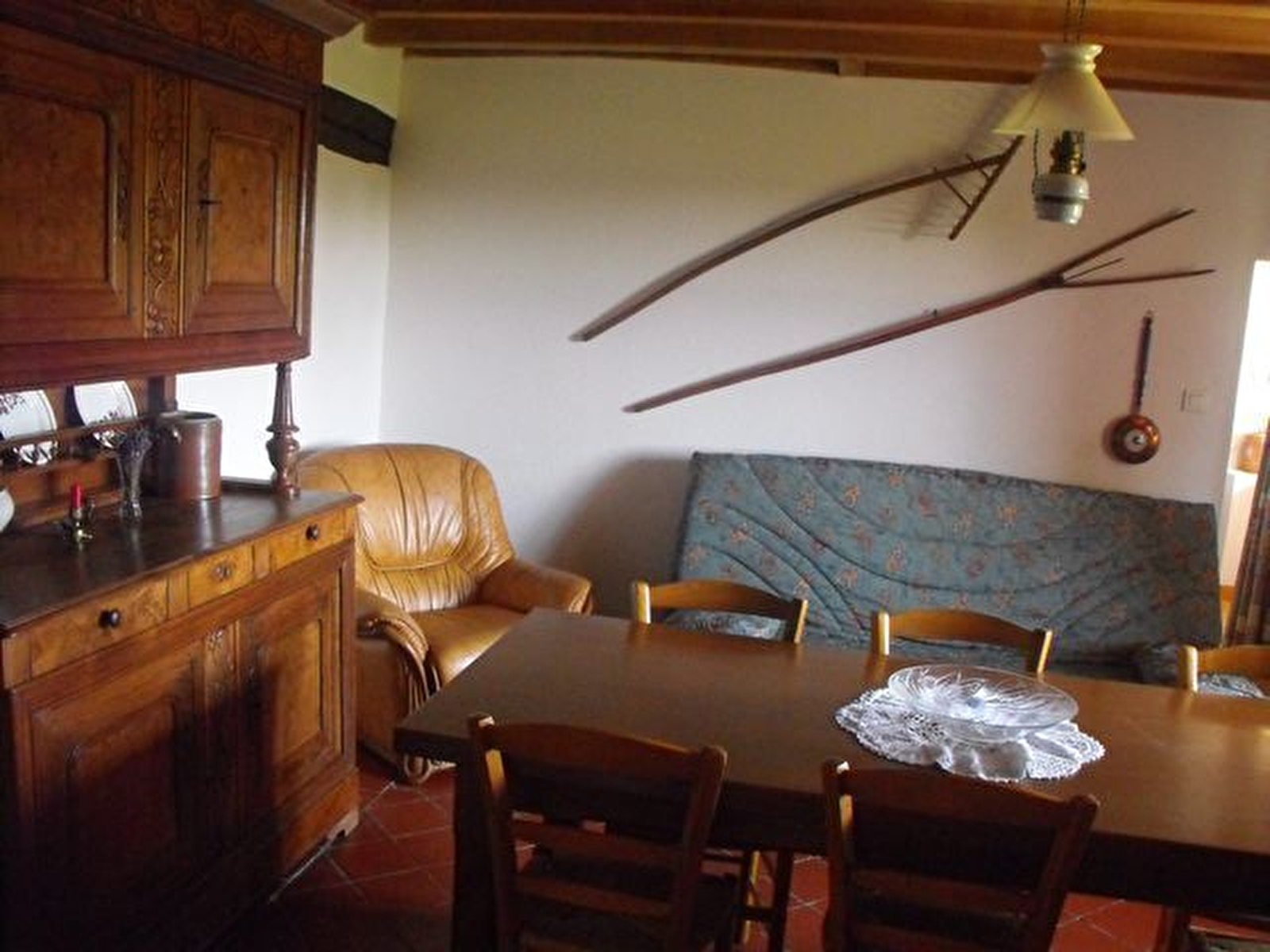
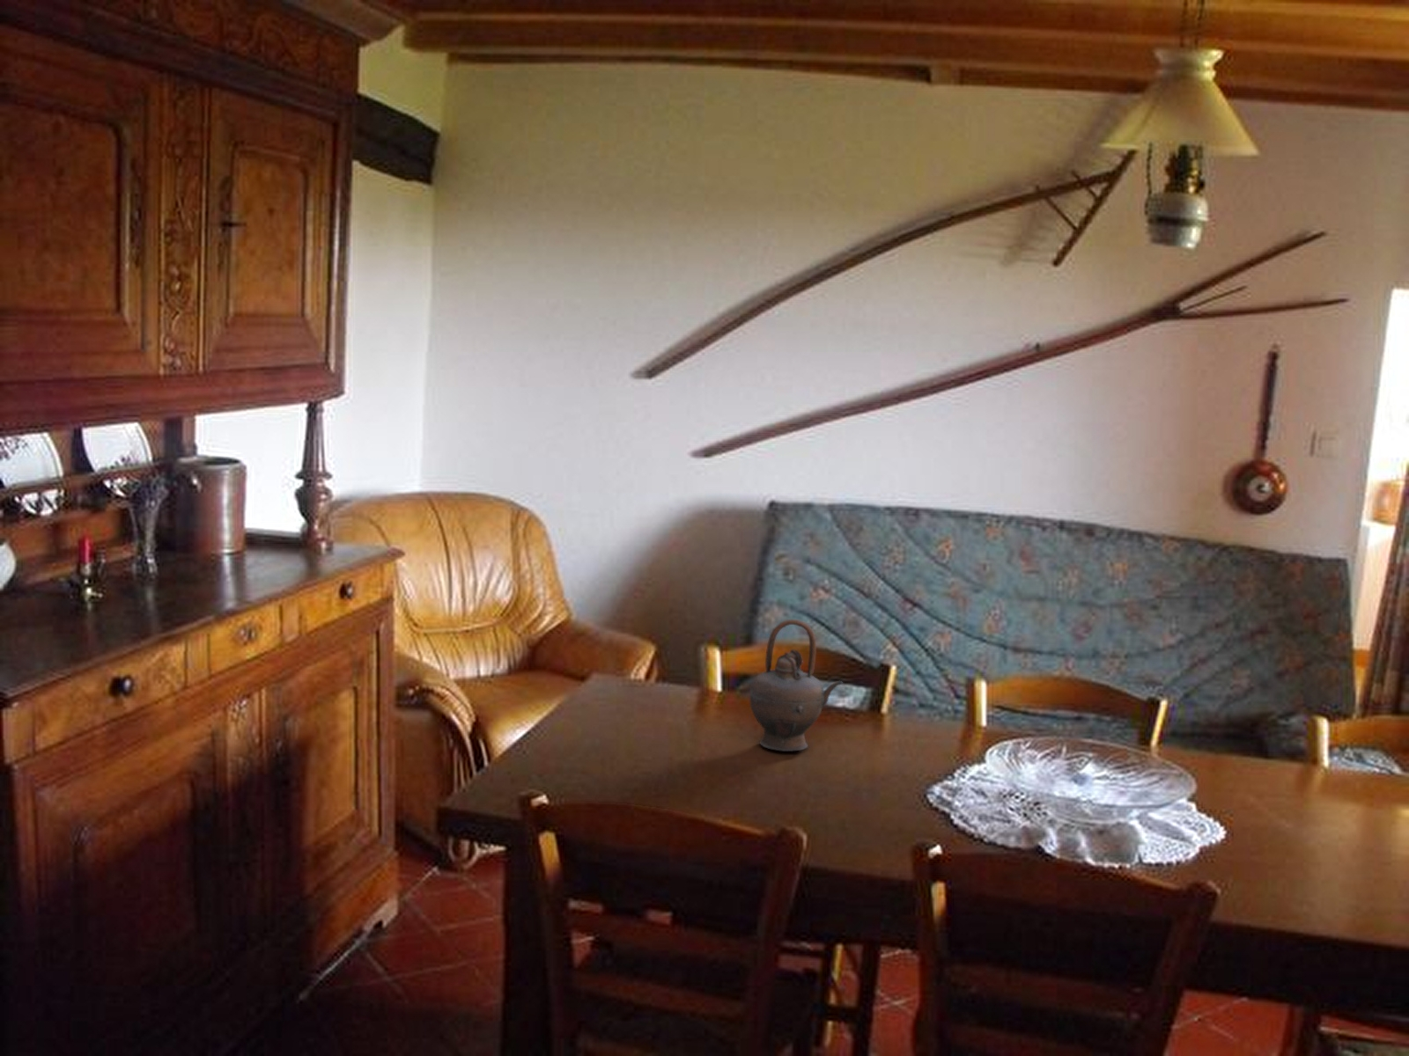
+ teapot (797, 684)
